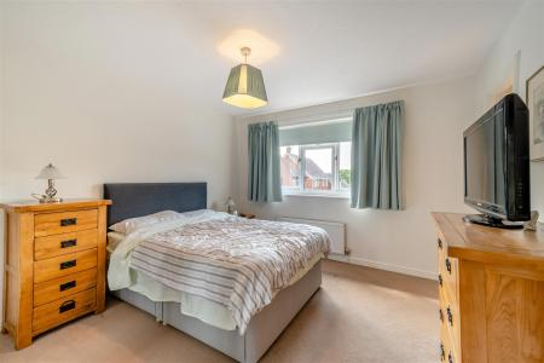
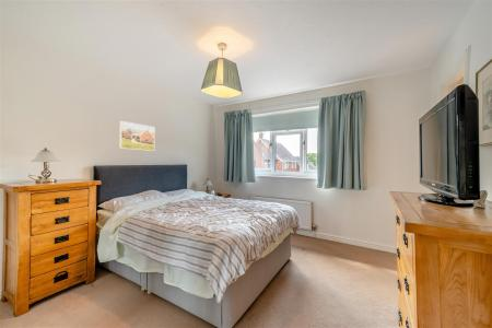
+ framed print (138, 137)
